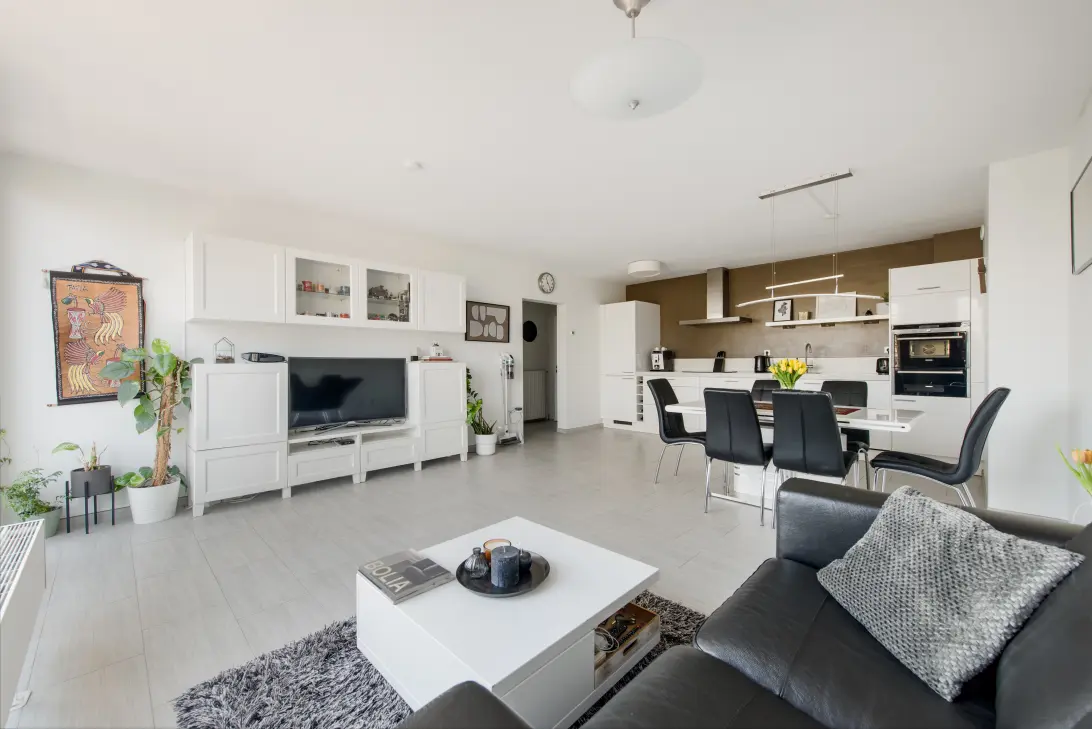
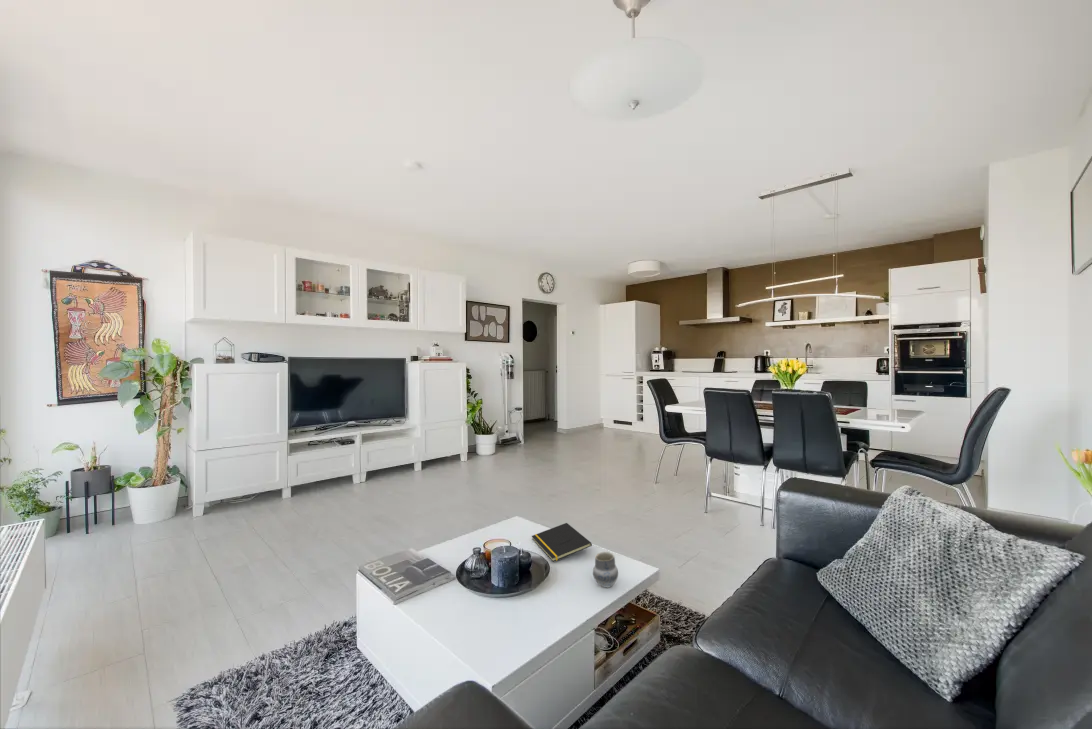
+ cup (605, 568)
+ notepad (560, 540)
